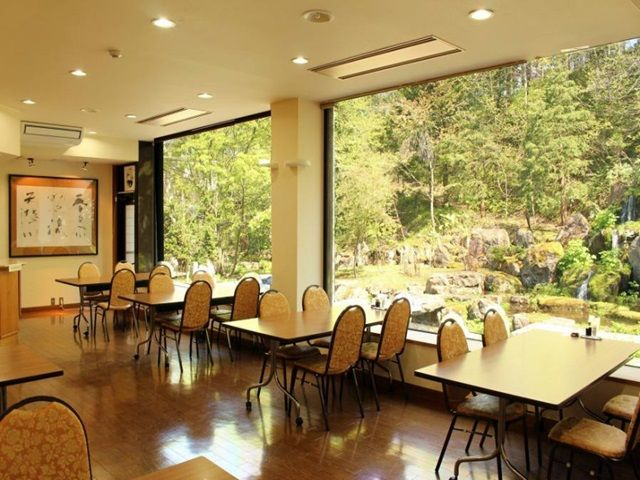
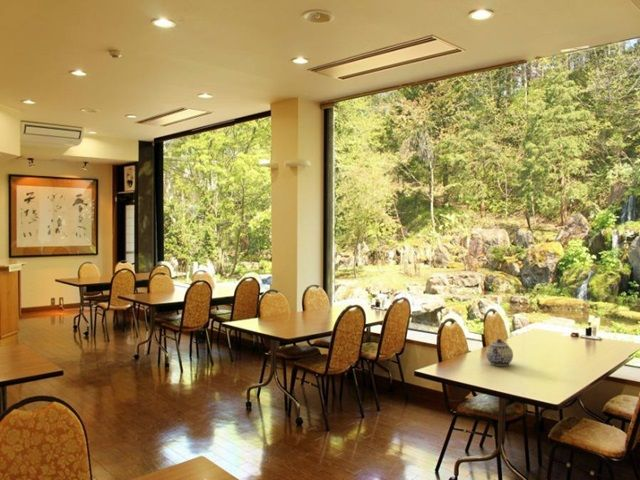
+ teapot (499, 351)
